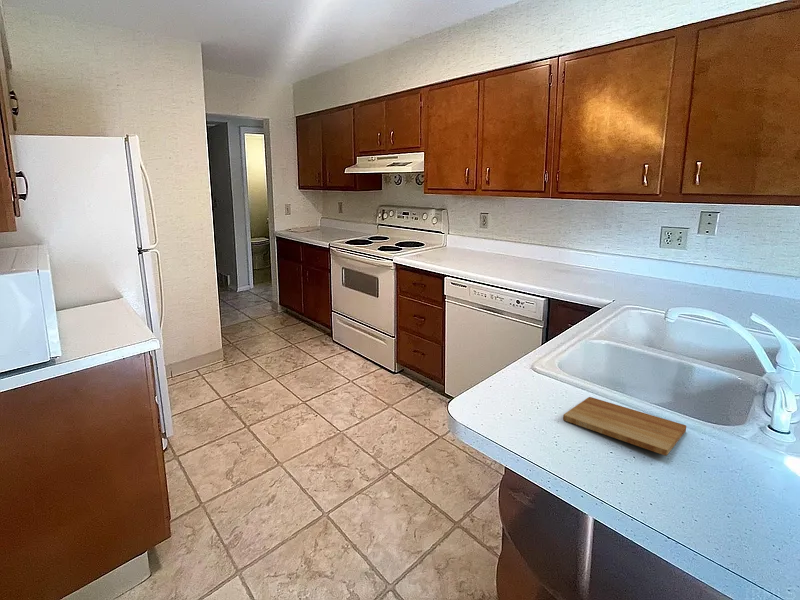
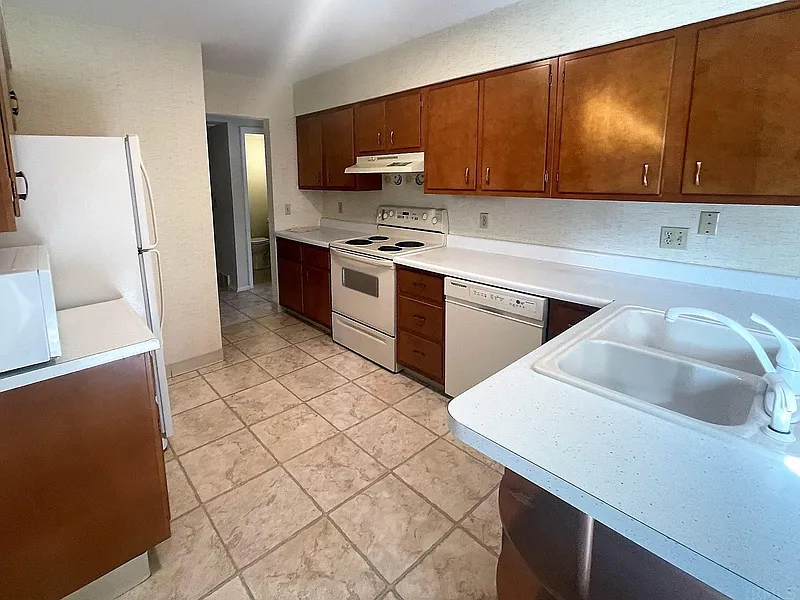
- cutting board (623, 422)
